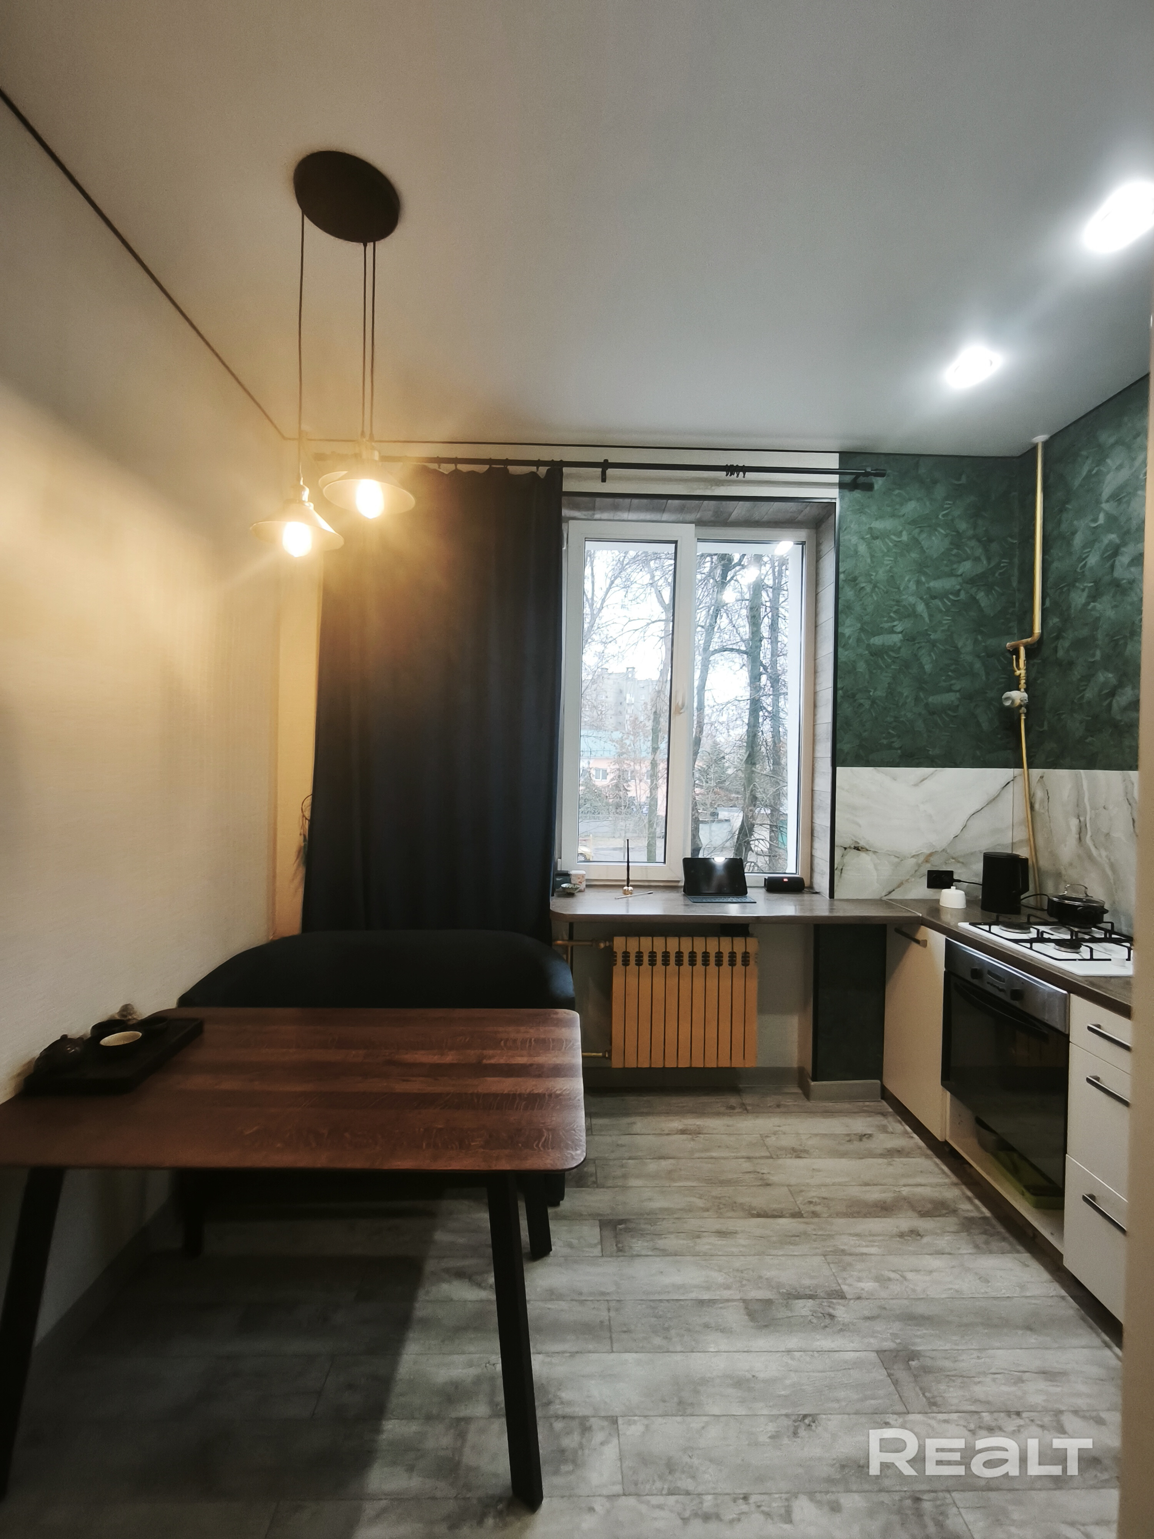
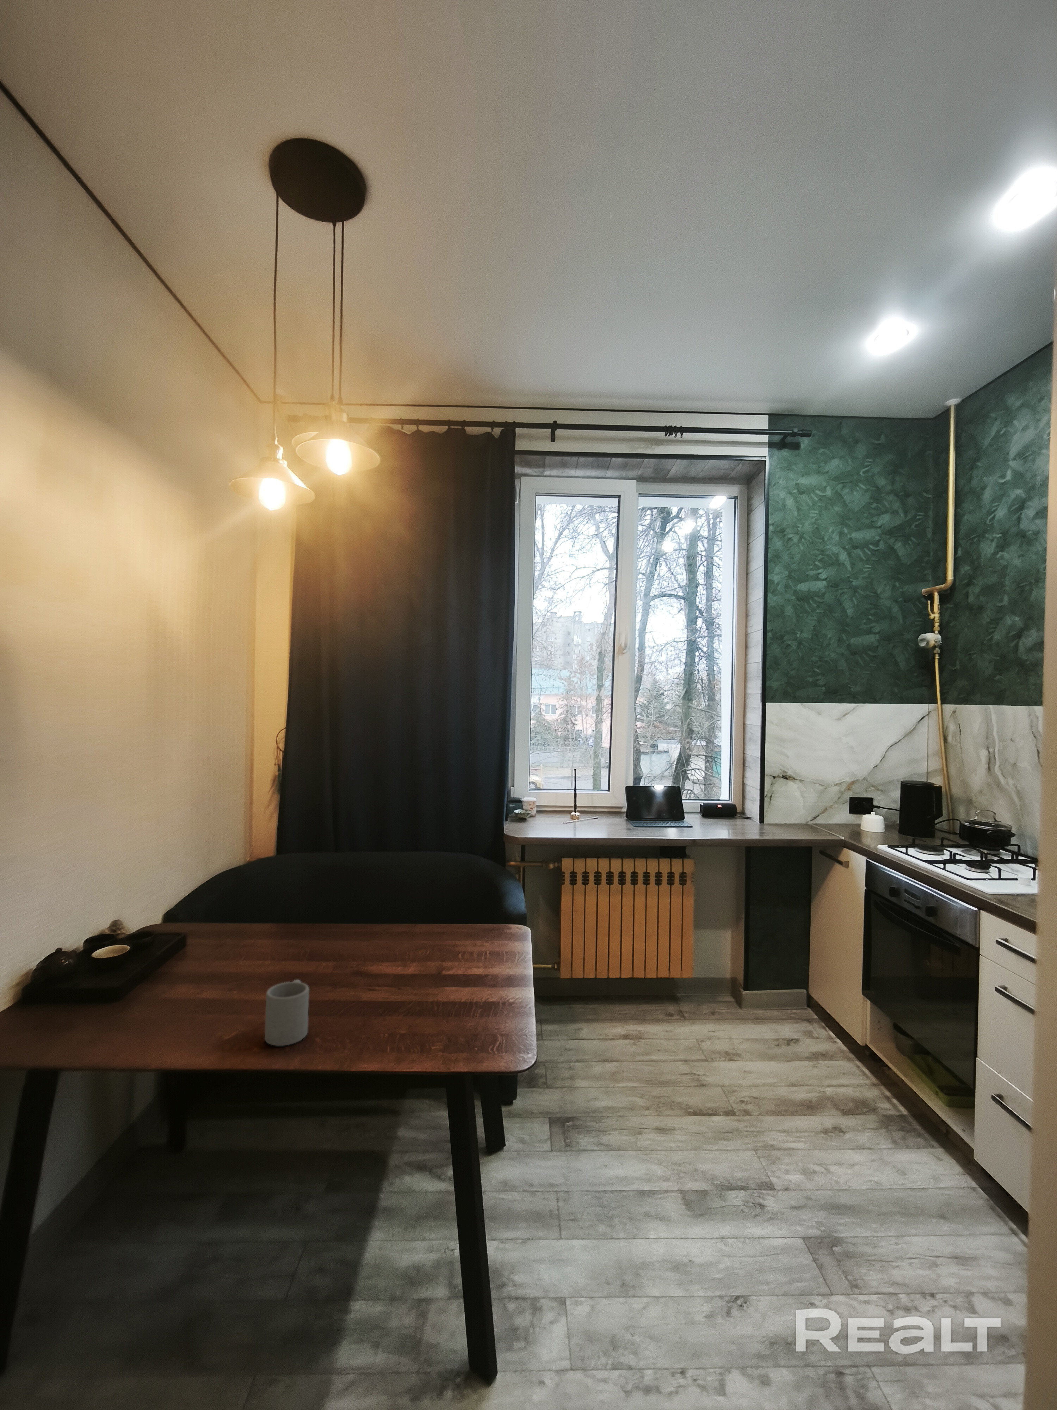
+ mug (290, 1008)
